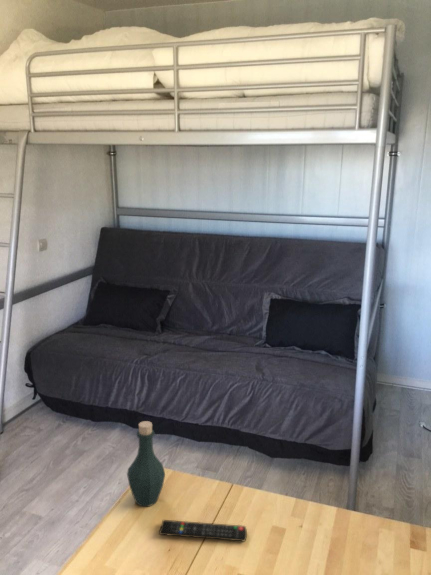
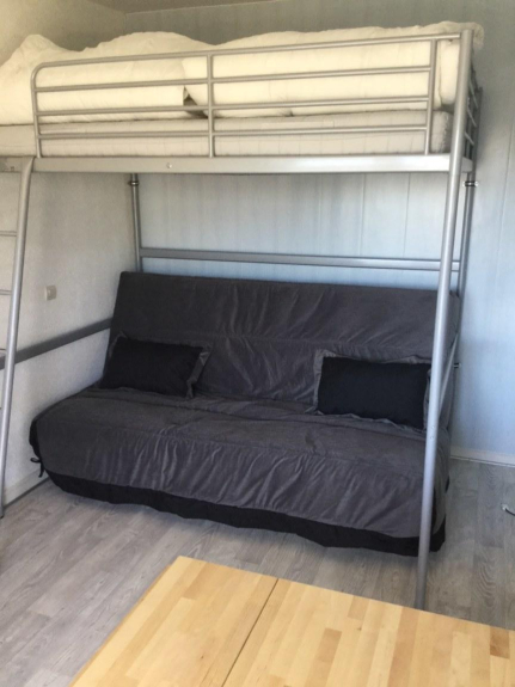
- remote control (203, 531)
- bottle (145, 462)
